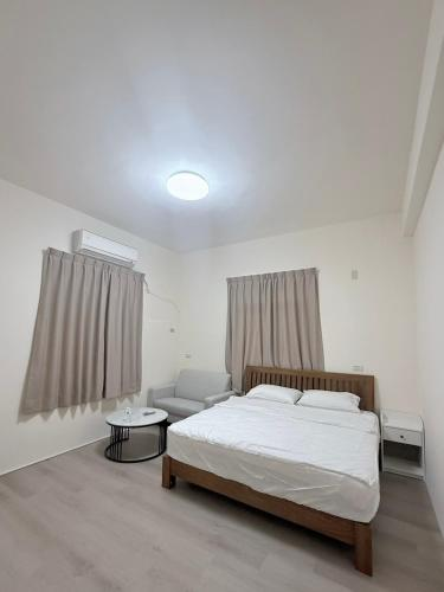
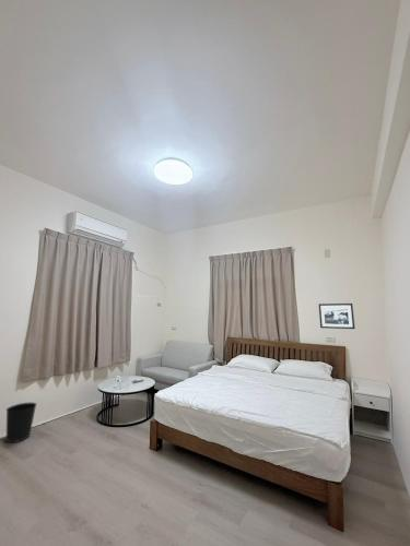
+ wastebasket (20, 422)
+ picture frame (336, 316)
